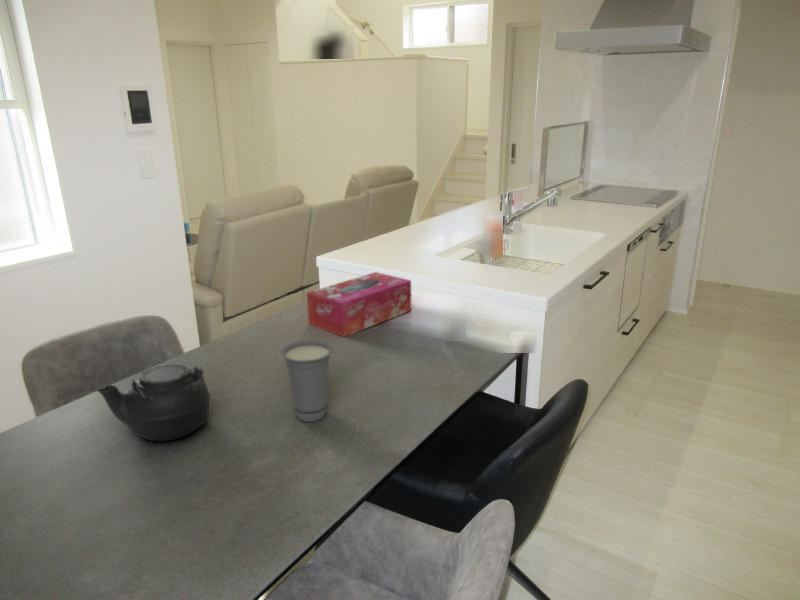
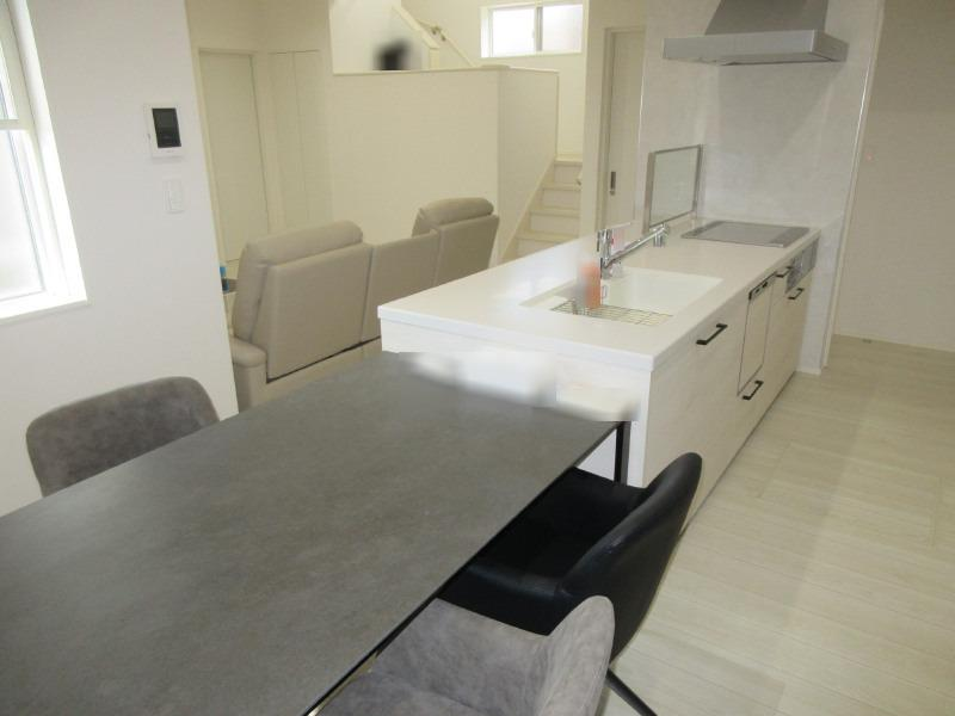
- tissue box (360, 302)
- cup (309, 383)
- teapot (158, 403)
